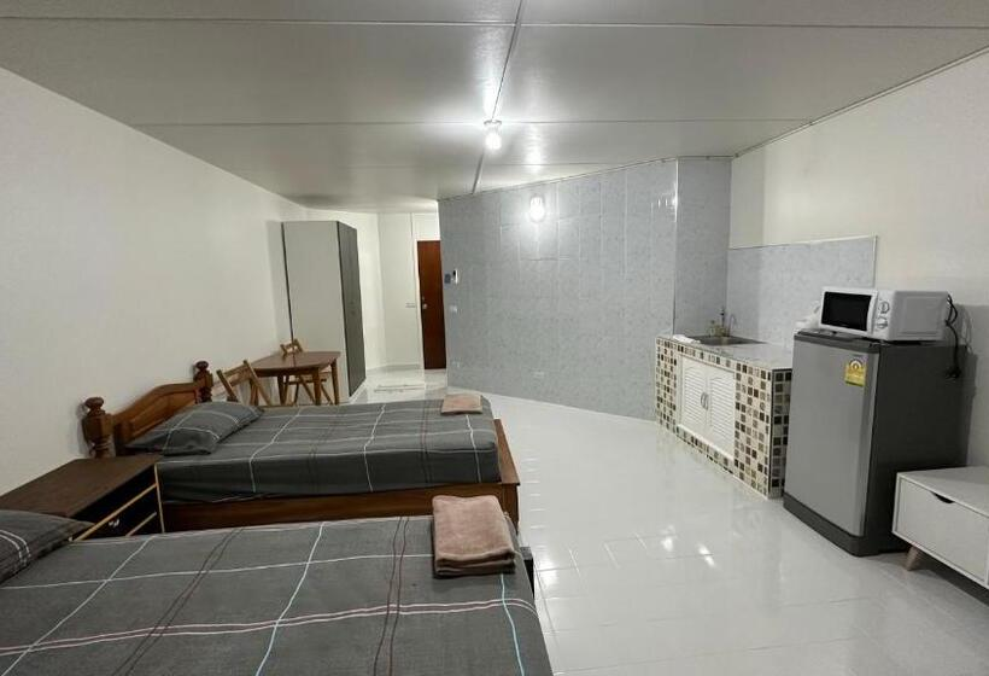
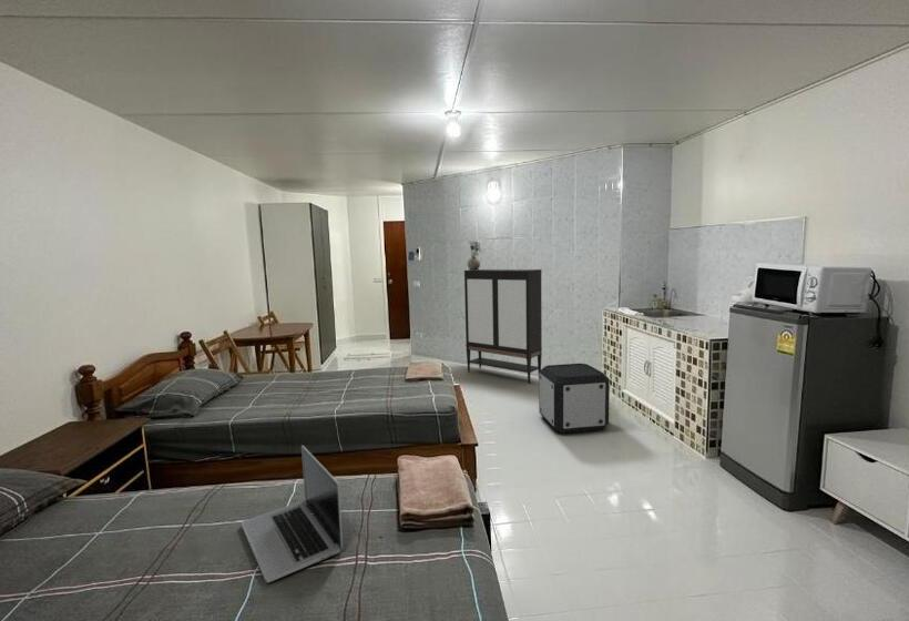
+ storage cabinet (501, 323)
+ laptop (287, 506)
+ potted plant (476, 254)
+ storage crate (572, 396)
